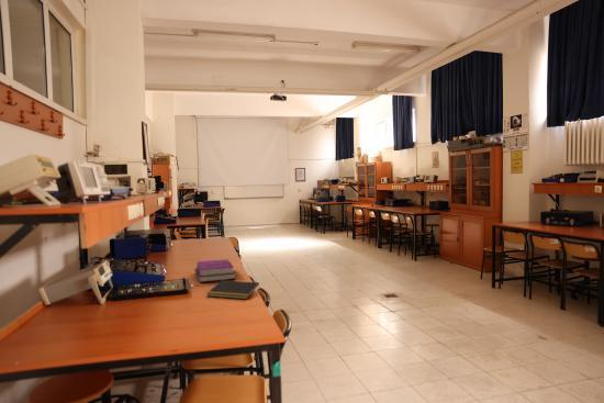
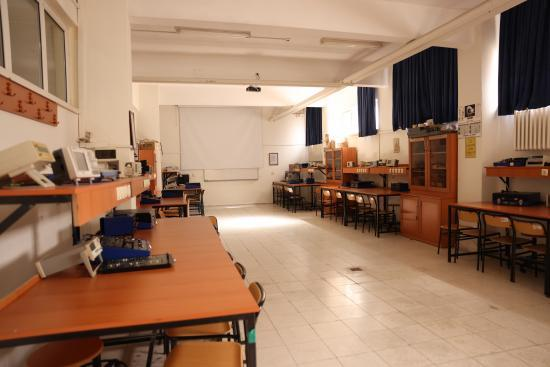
- notebook (214, 269)
- notepad (233, 289)
